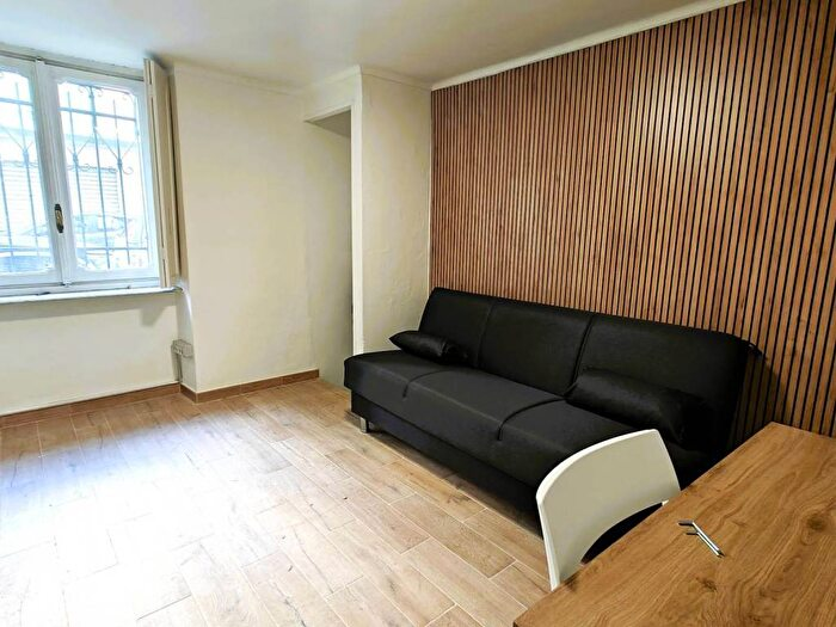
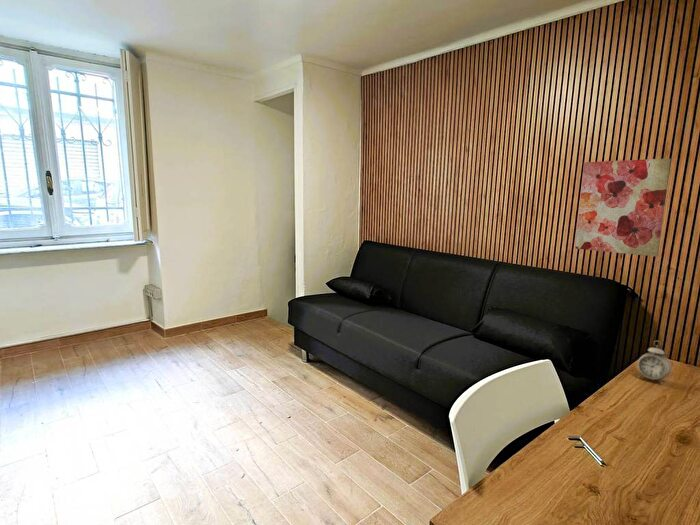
+ wall art (619, 207)
+ alarm clock (654, 360)
